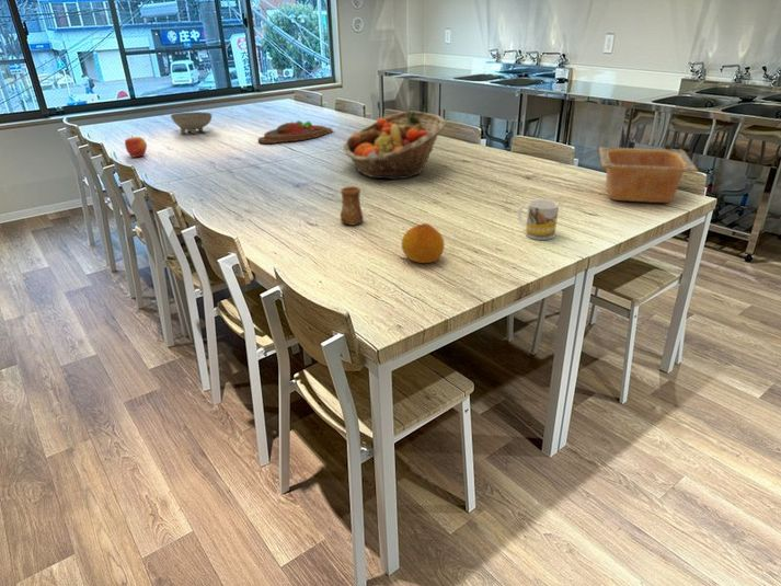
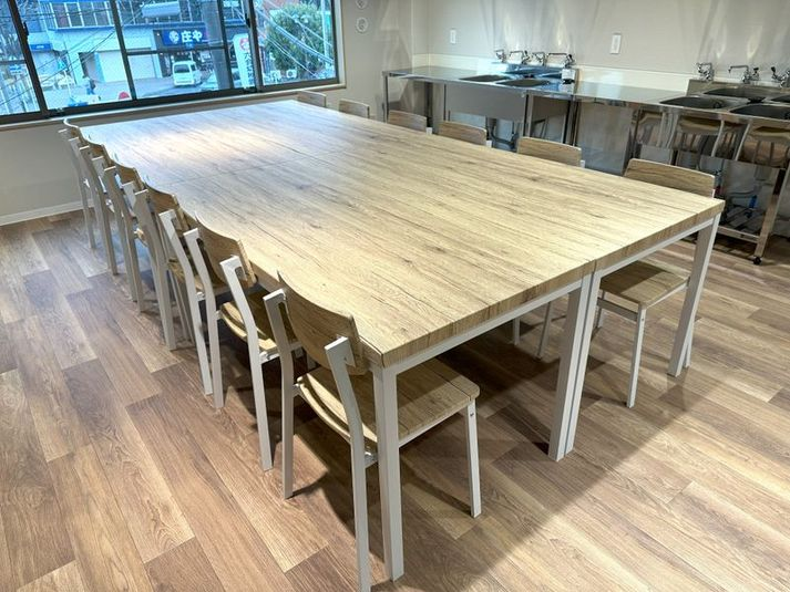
- serving bowl (641, 175)
- cup (351, 206)
- mug (537, 217)
- bowl (192, 123)
- fruit basket (393, 143)
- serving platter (295, 128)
- fruit (423, 241)
- apple (136, 145)
